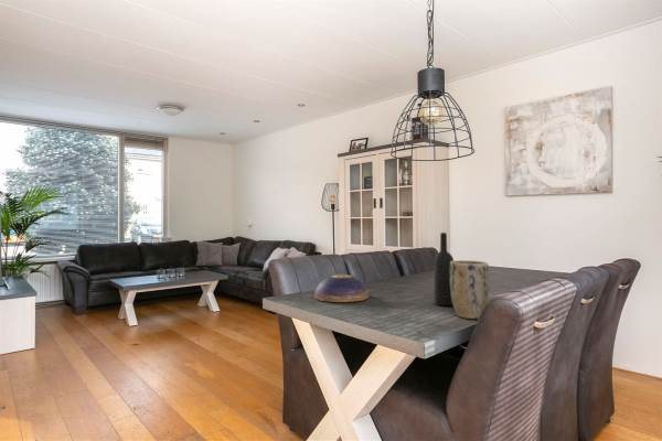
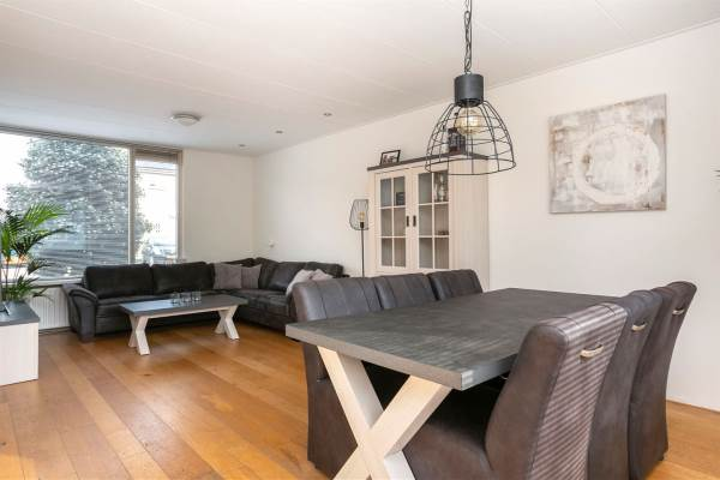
- wine bottle (444, 268)
- plant pot (469, 289)
- decorative bowl (341, 286)
